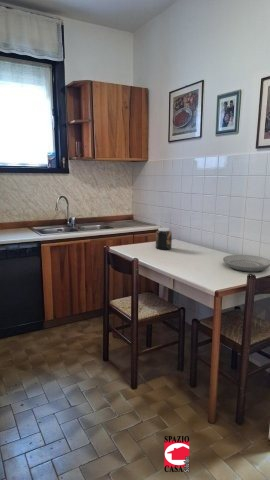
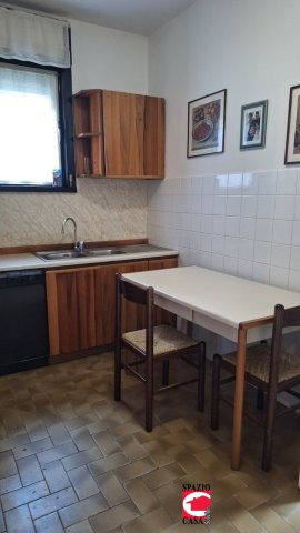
- plate (246, 263)
- jar (163, 238)
